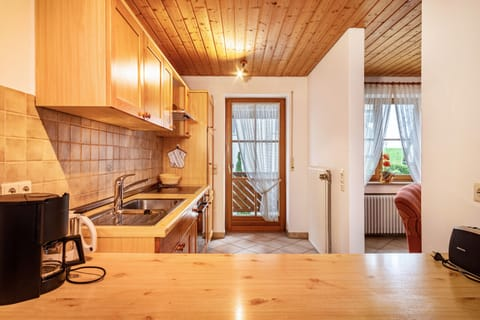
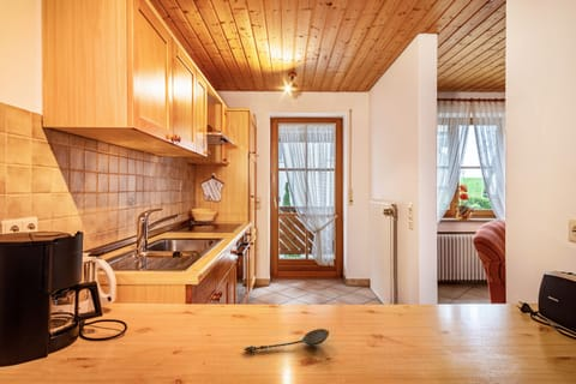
+ spoon (287, 343)
